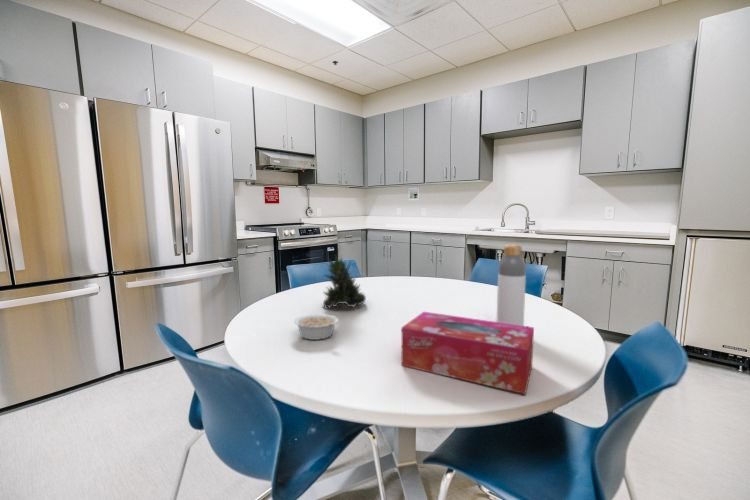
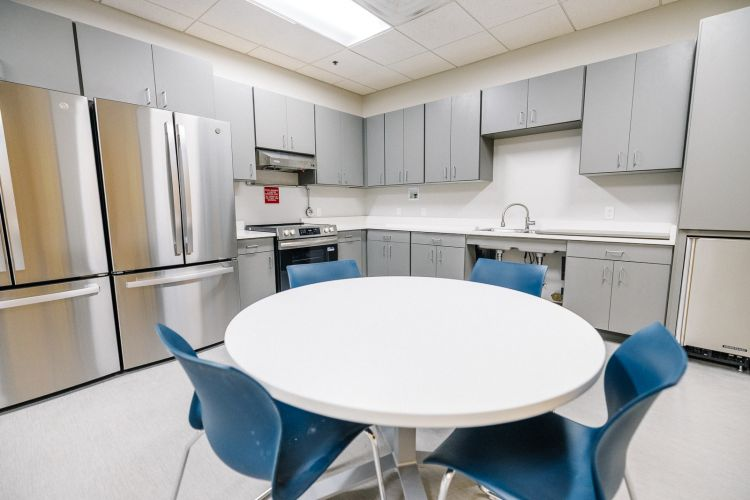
- succulent plant (341, 280)
- tissue box (466, 346)
- legume (318, 326)
- bottle (511, 290)
